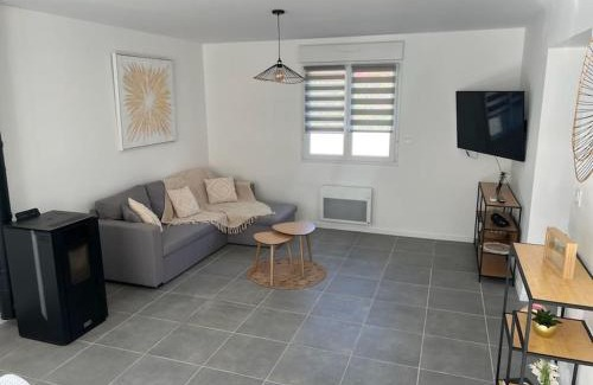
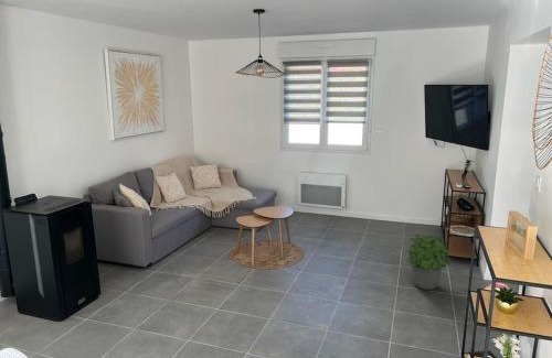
+ potted plant (427, 260)
